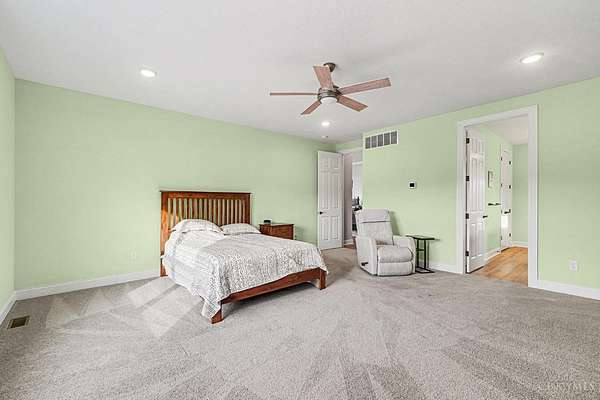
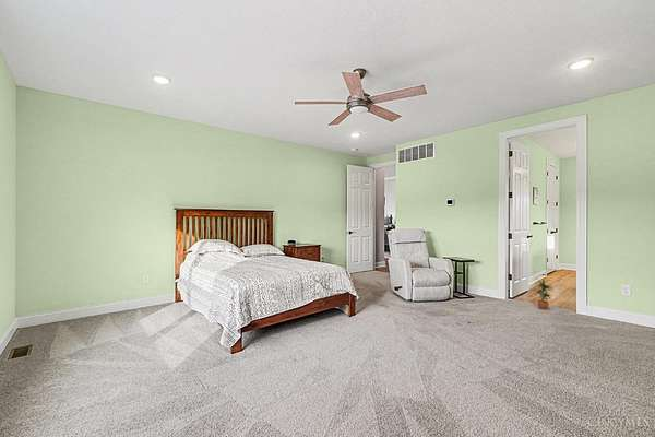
+ potted plant (544, 294)
